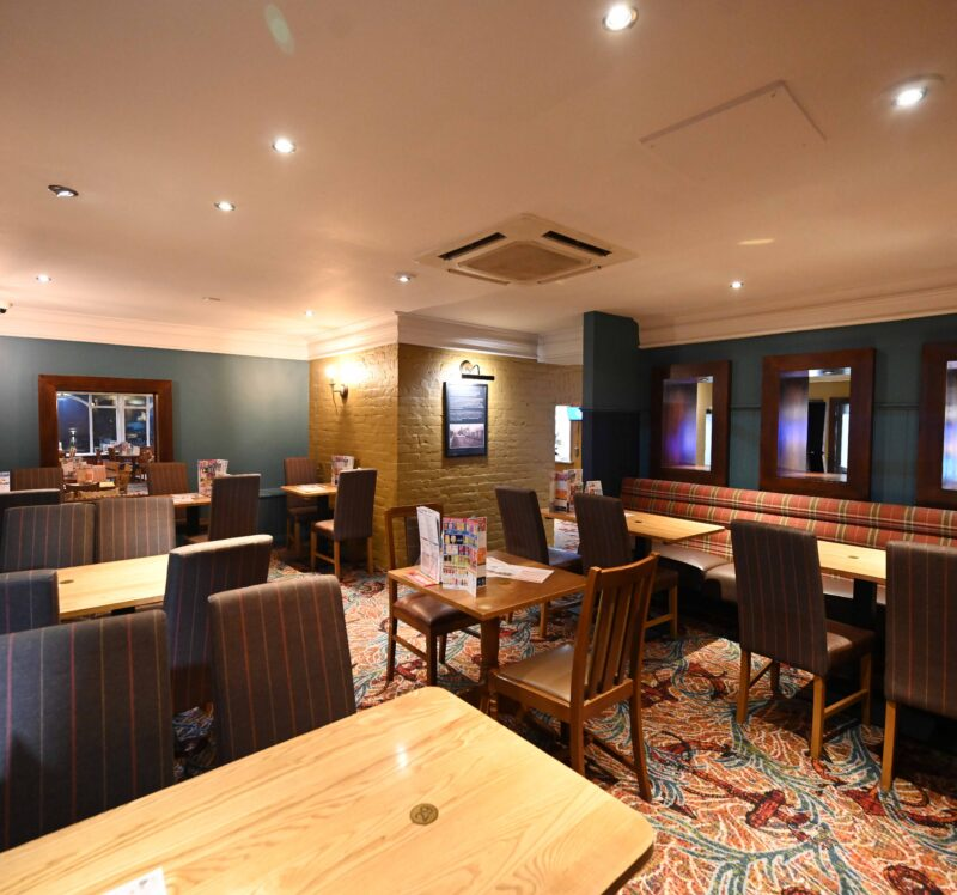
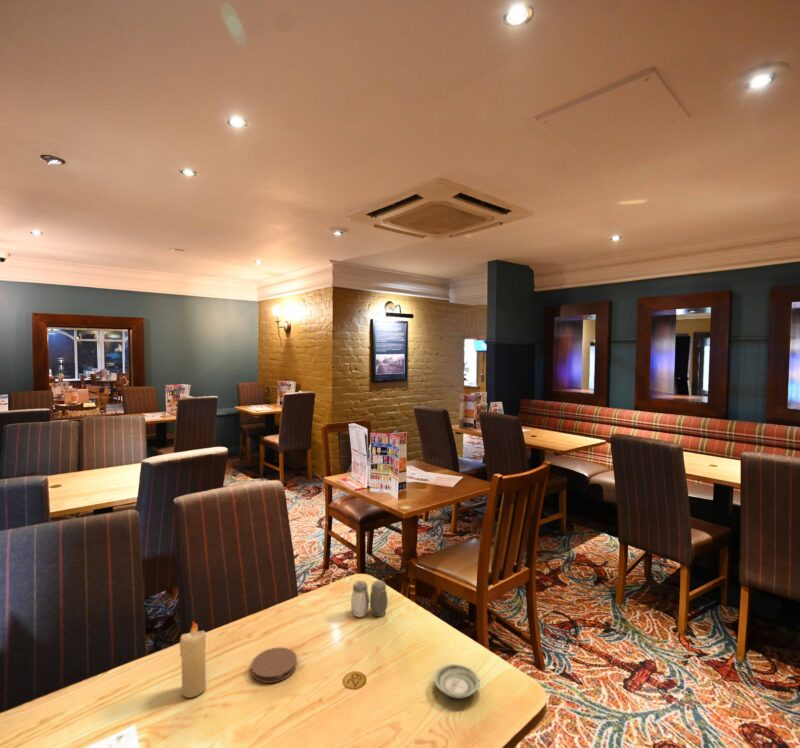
+ saucer (456, 684)
+ coaster (274, 664)
+ salt and pepper shaker (370, 597)
+ candle (193, 655)
